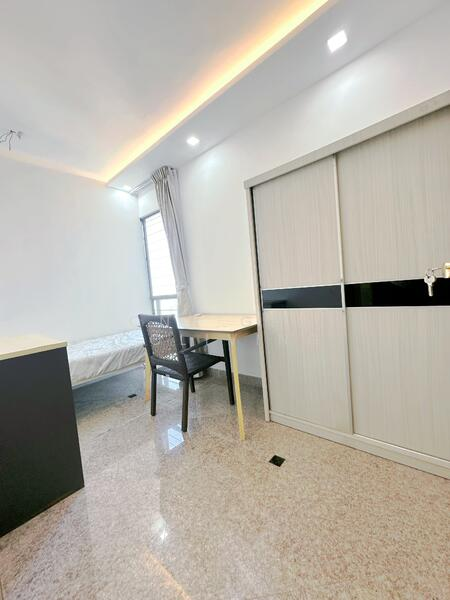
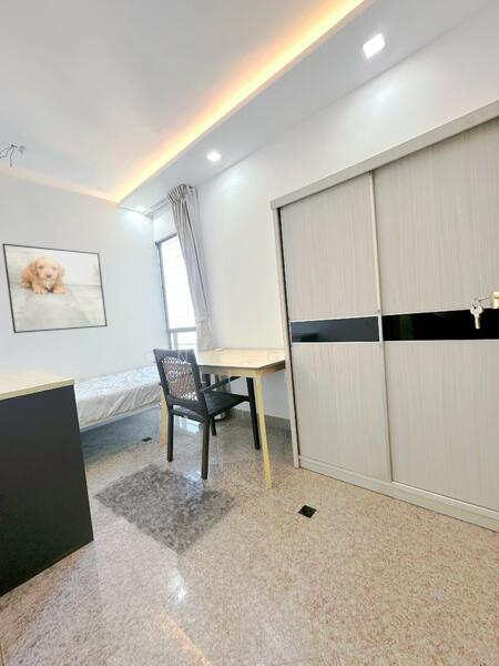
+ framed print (60, 289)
+ rug (162, 494)
